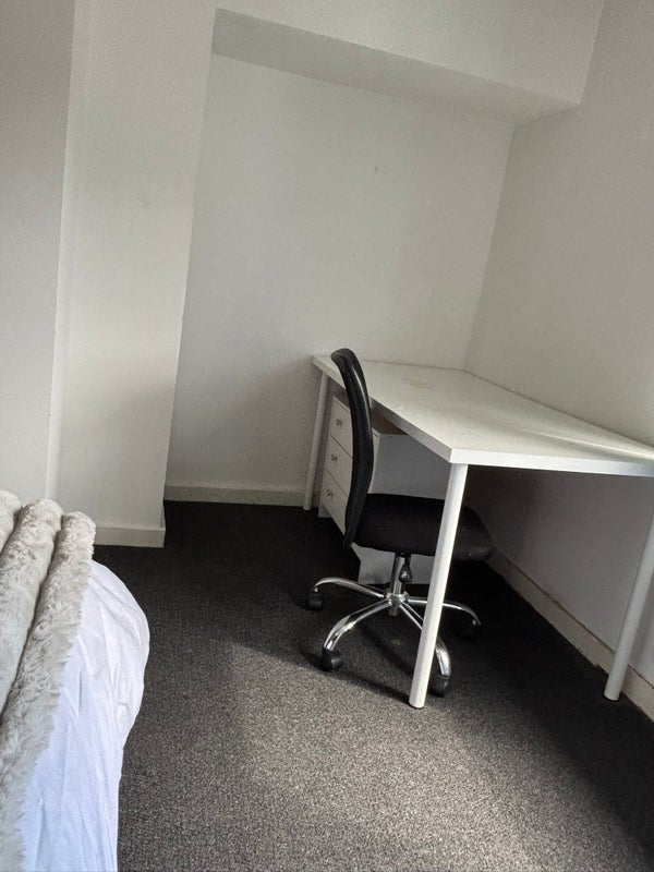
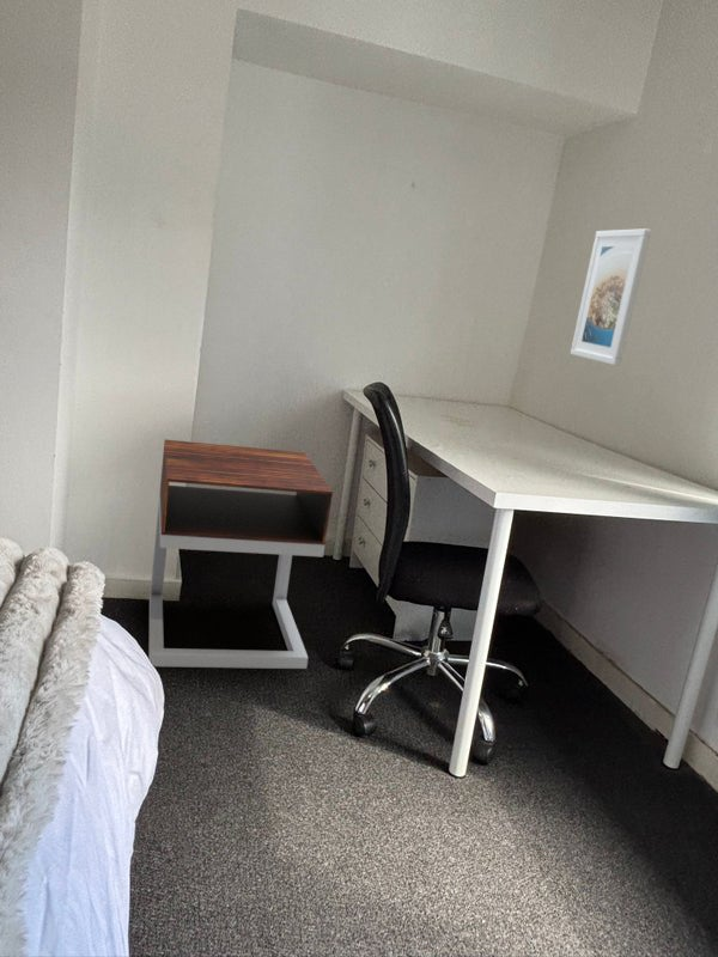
+ nightstand (232, 550)
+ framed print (607, 295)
